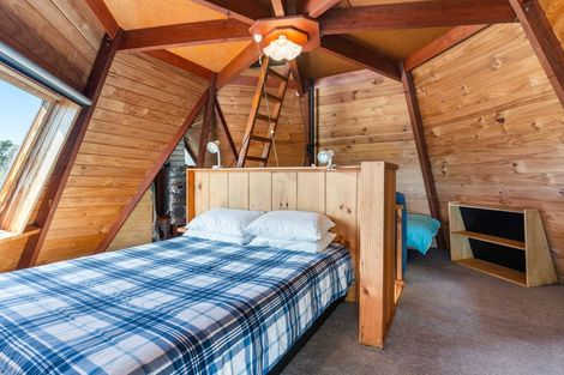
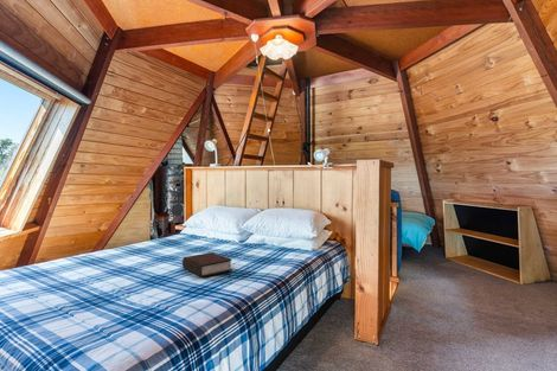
+ bible (206, 263)
